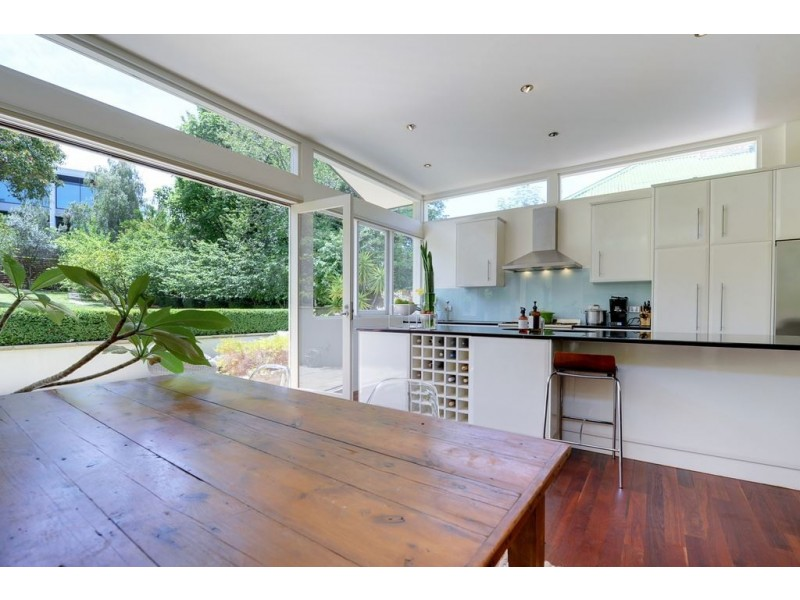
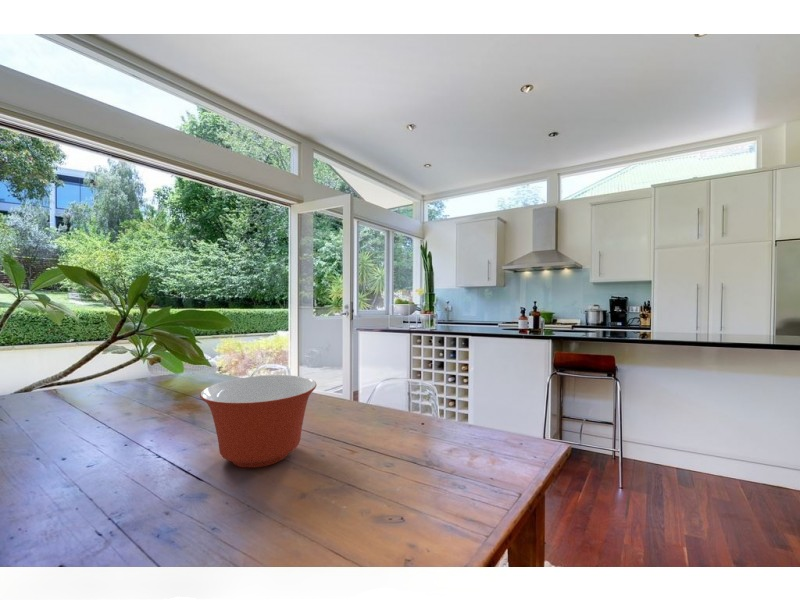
+ mixing bowl (261, 420)
